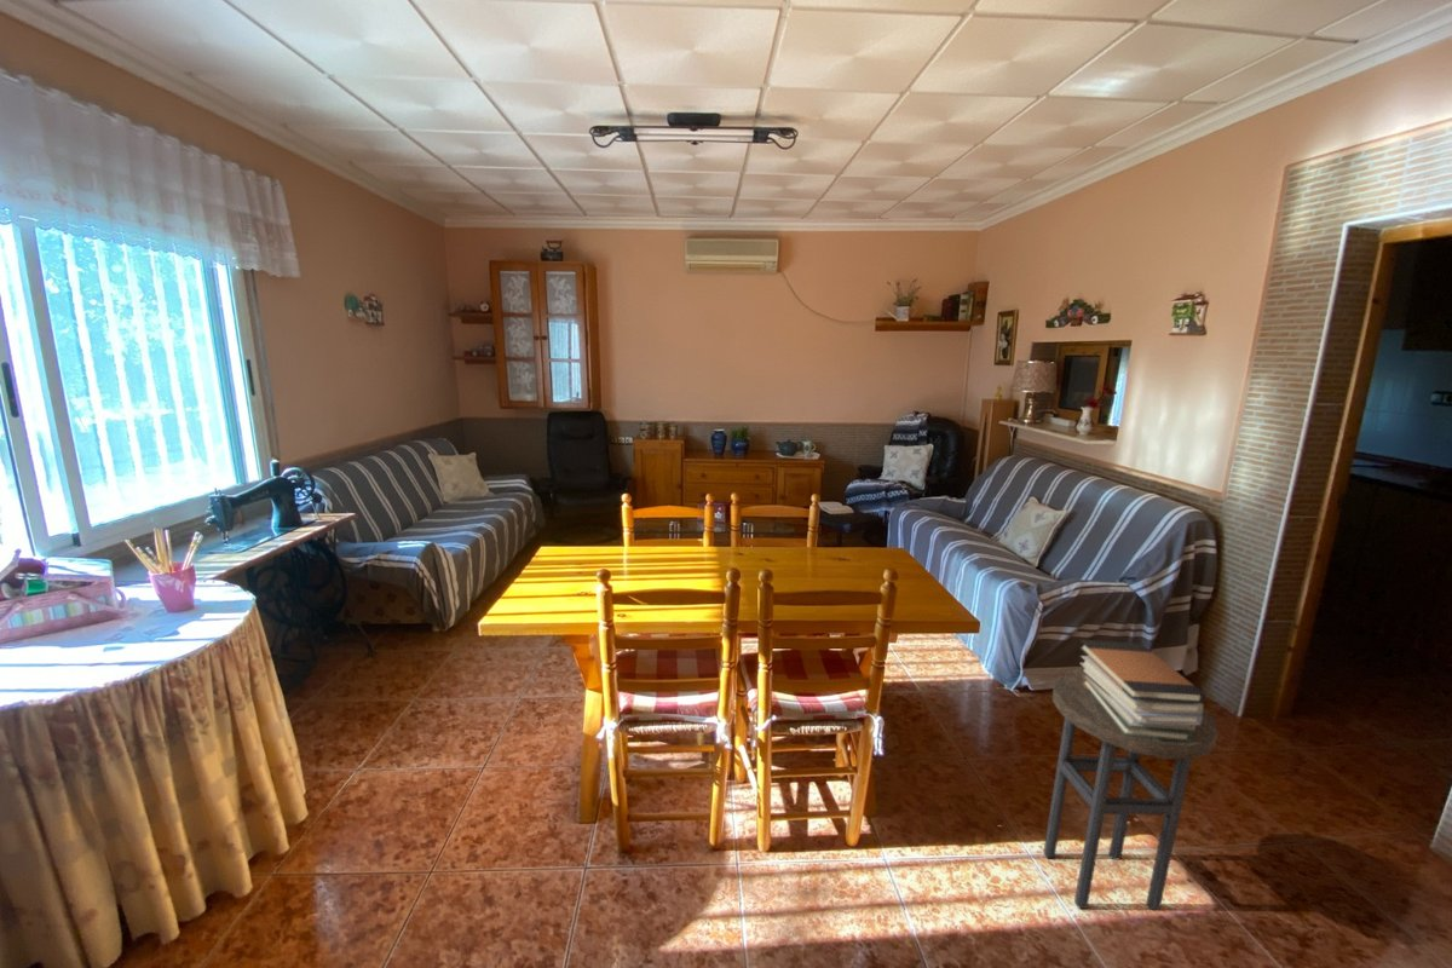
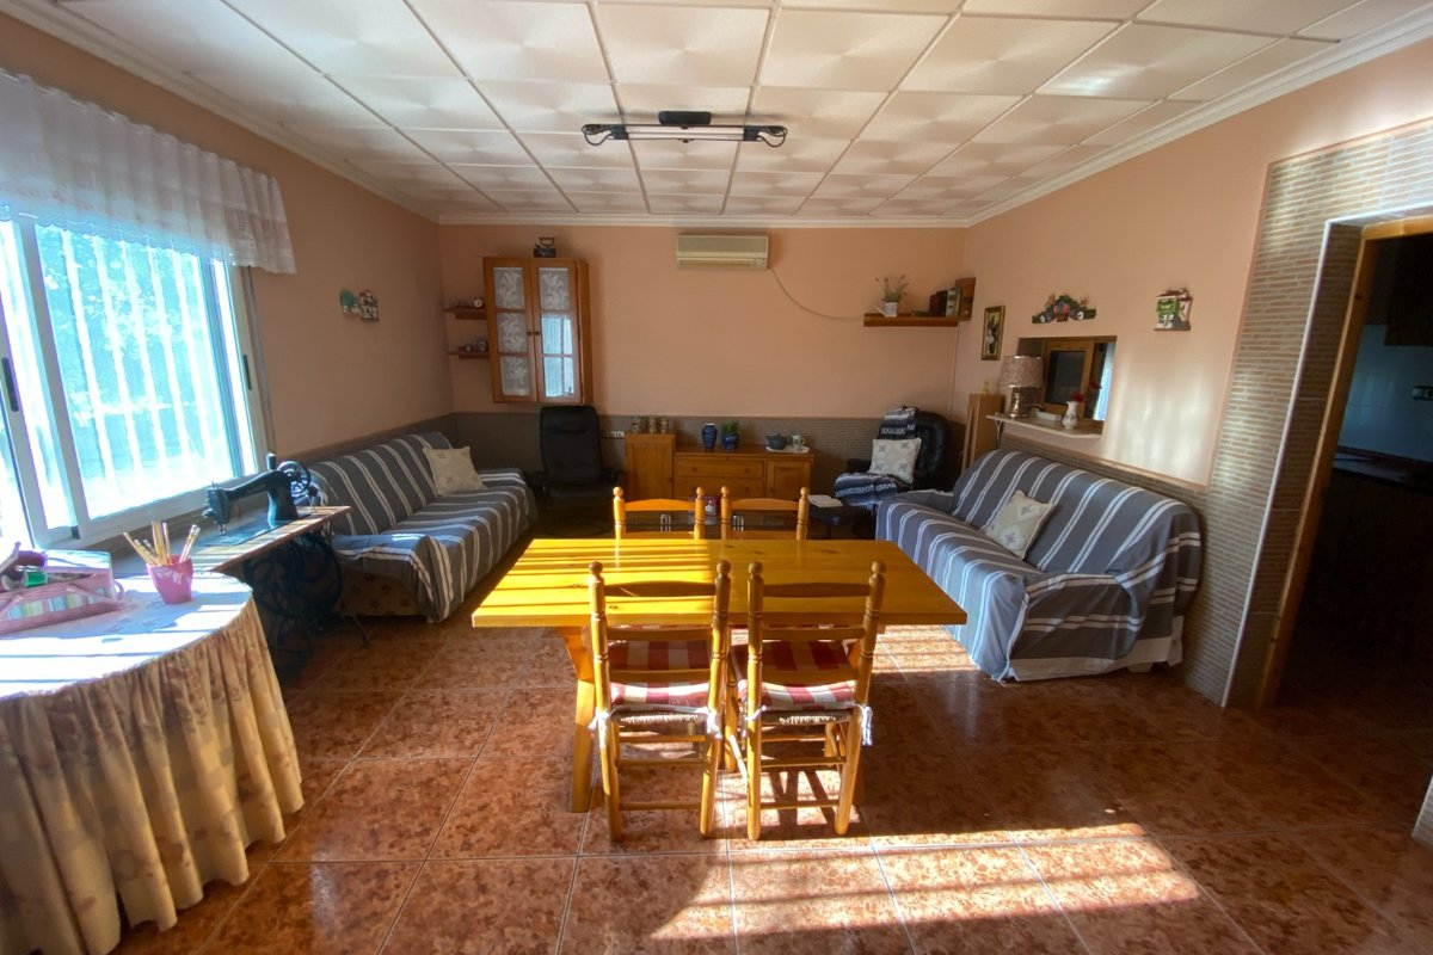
- side table (1113, 797)
- book stack (1135, 687)
